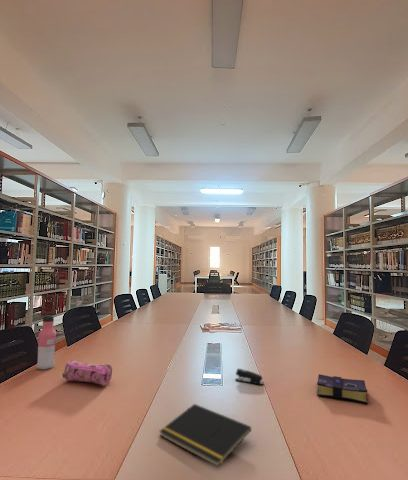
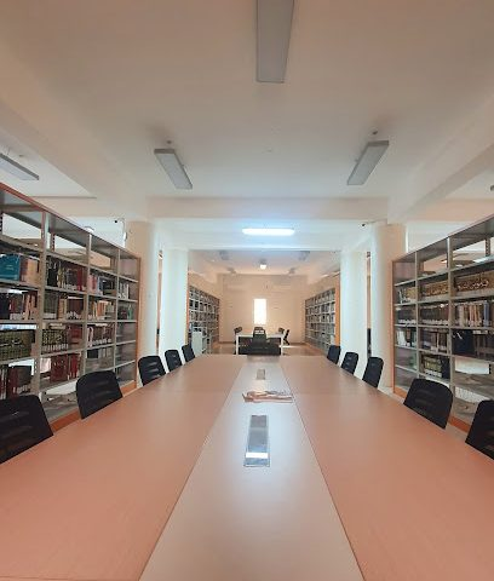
- pencil case (88, 372)
- book (341, 386)
- stapler (249, 376)
- water bottle (47, 341)
- notepad (204, 430)
